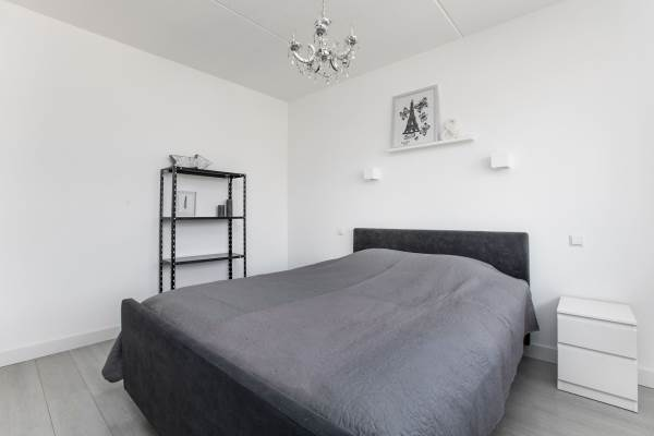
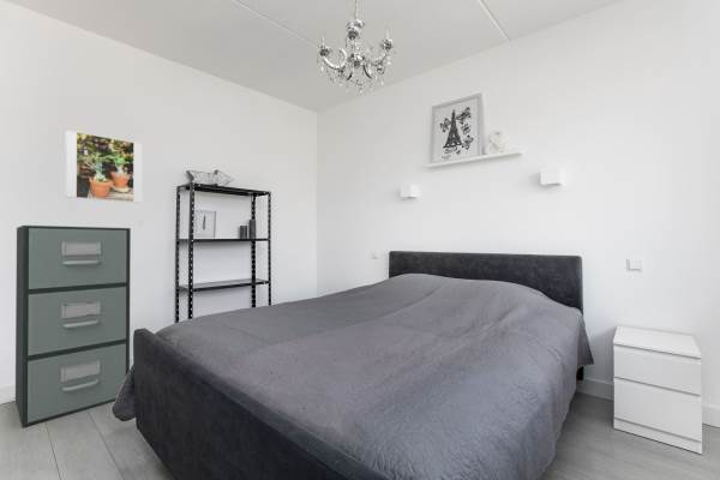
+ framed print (106, 168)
+ filing cabinet (73, 313)
